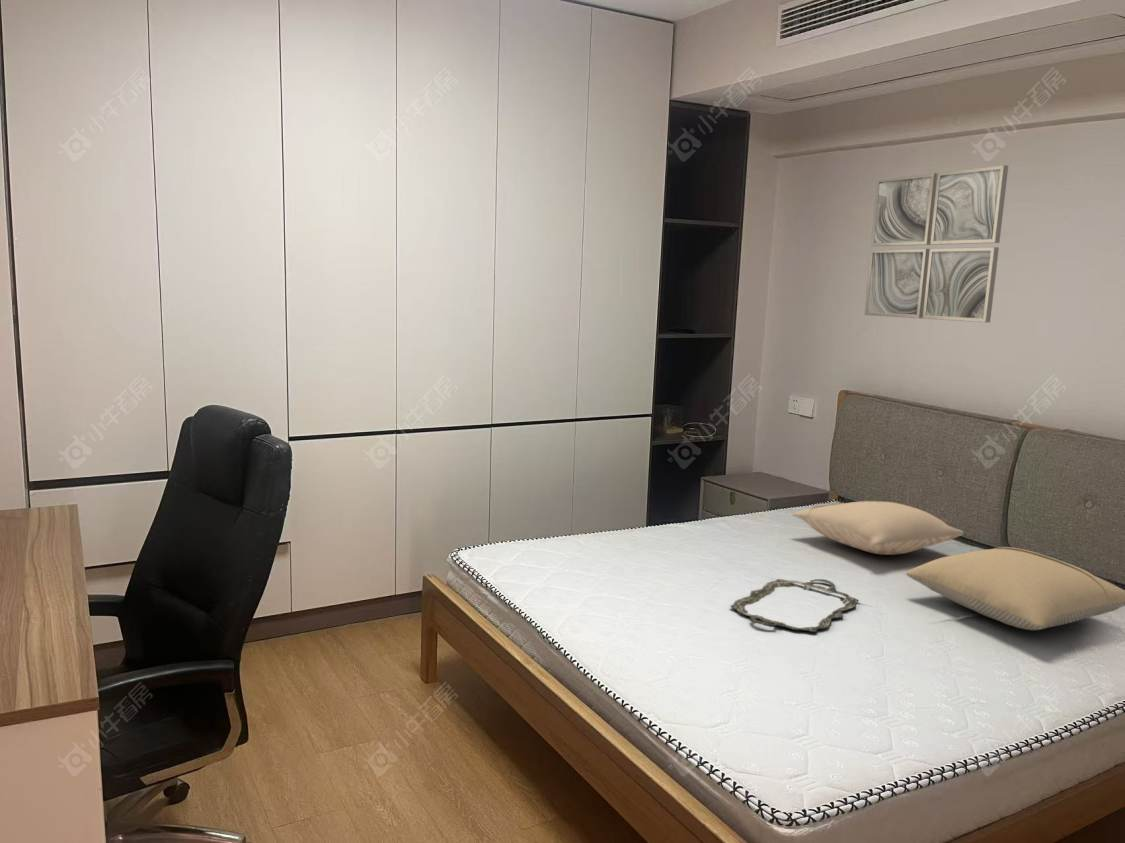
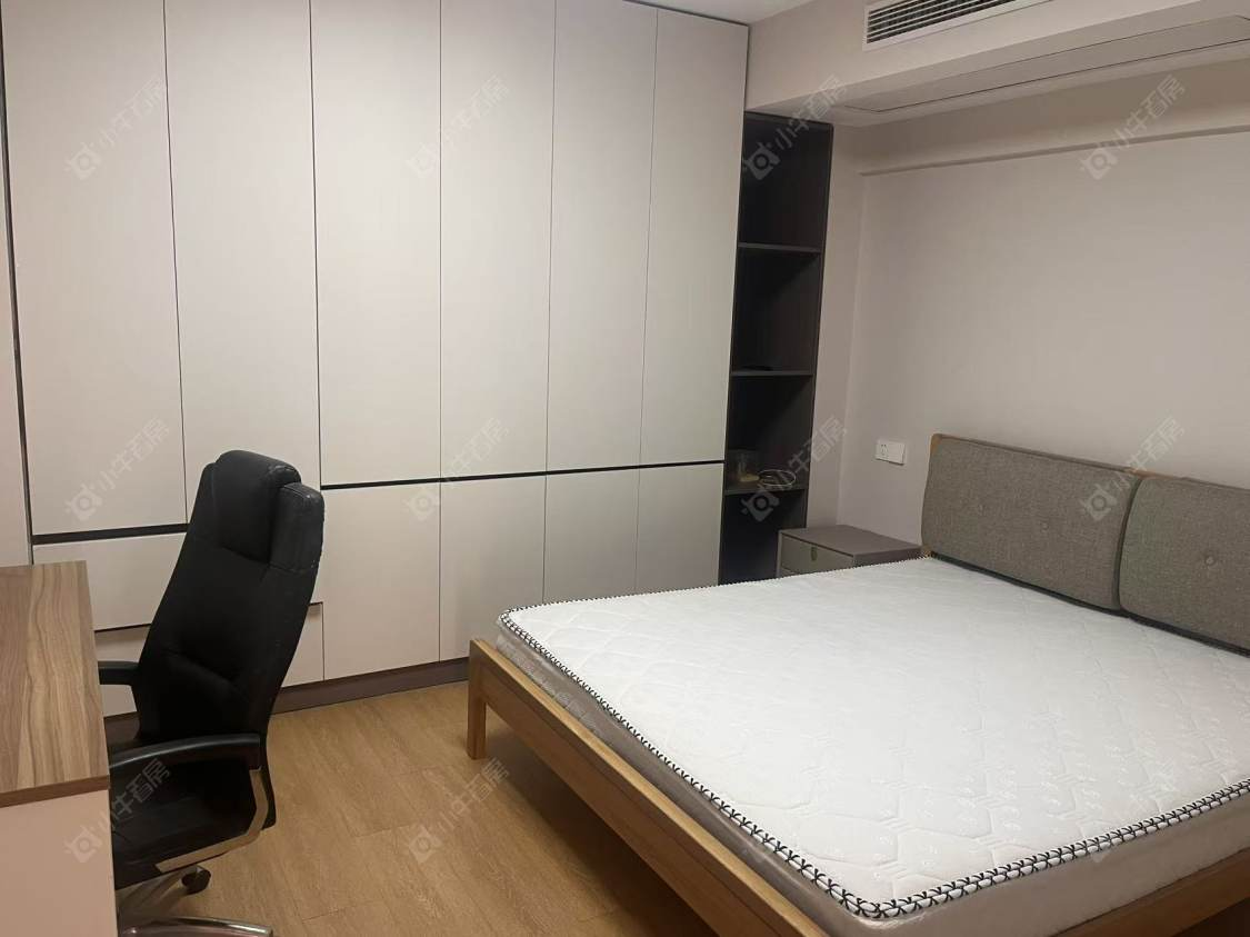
- pillow (1017, 586)
- wall art (930, 244)
- pillow (874, 524)
- serving tray (803, 589)
